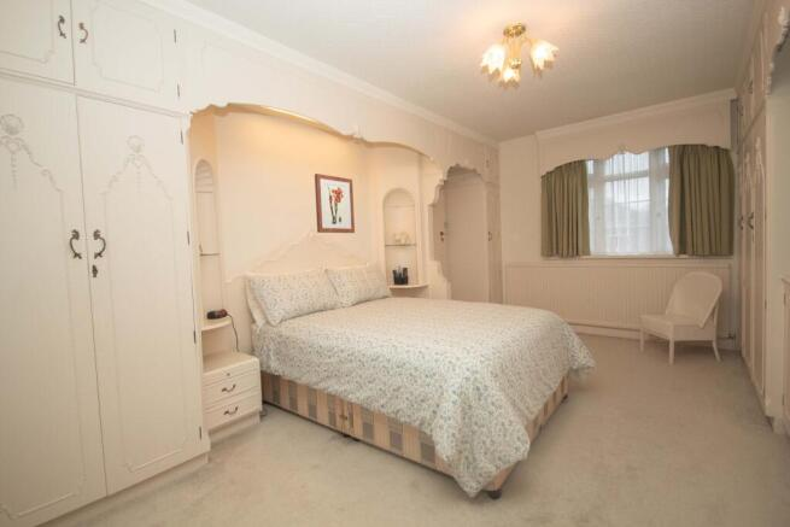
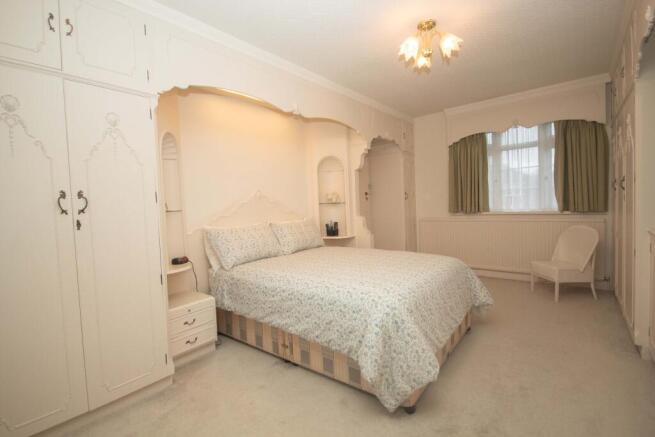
- wall art (335, 204)
